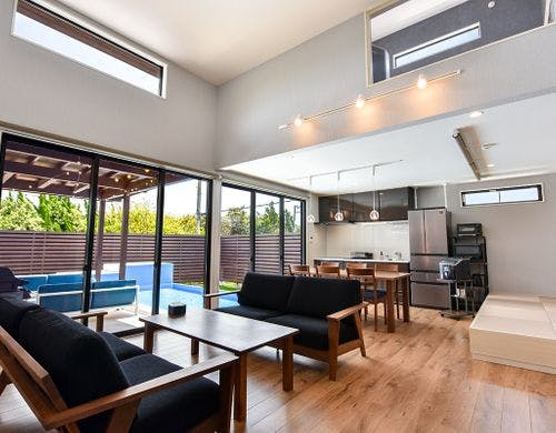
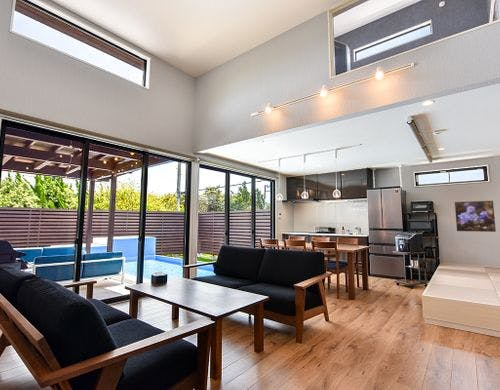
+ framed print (474, 216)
